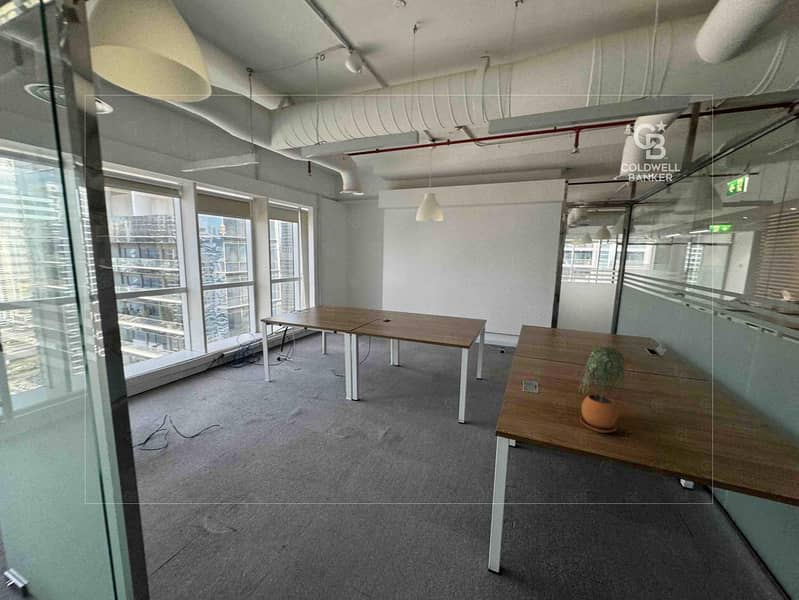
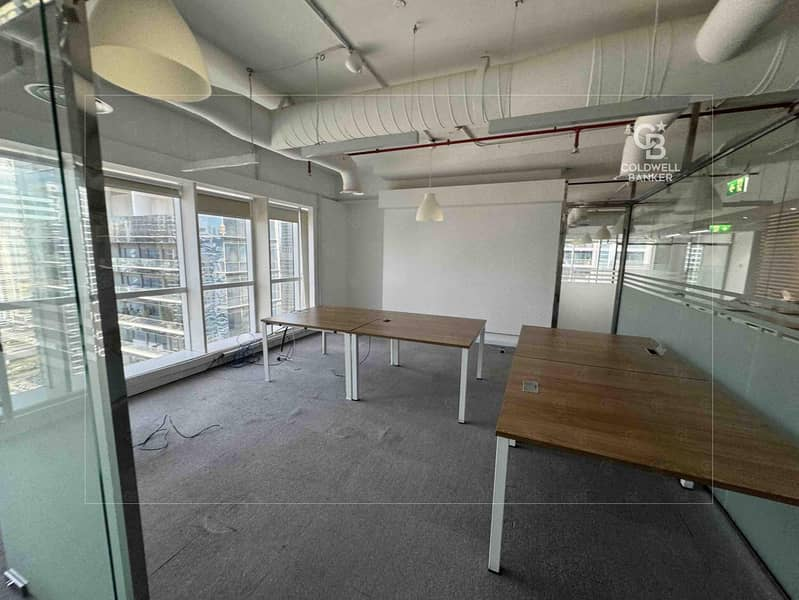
- potted plant (598, 387)
